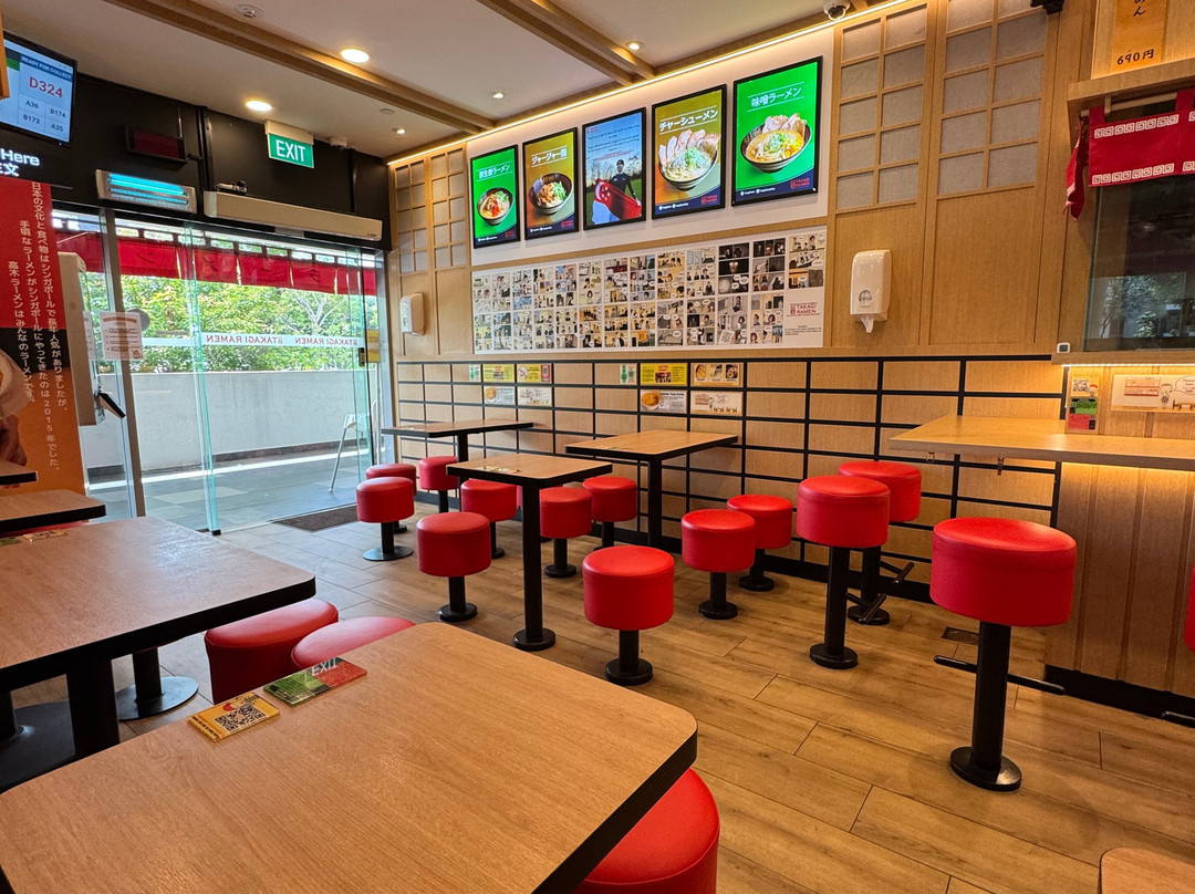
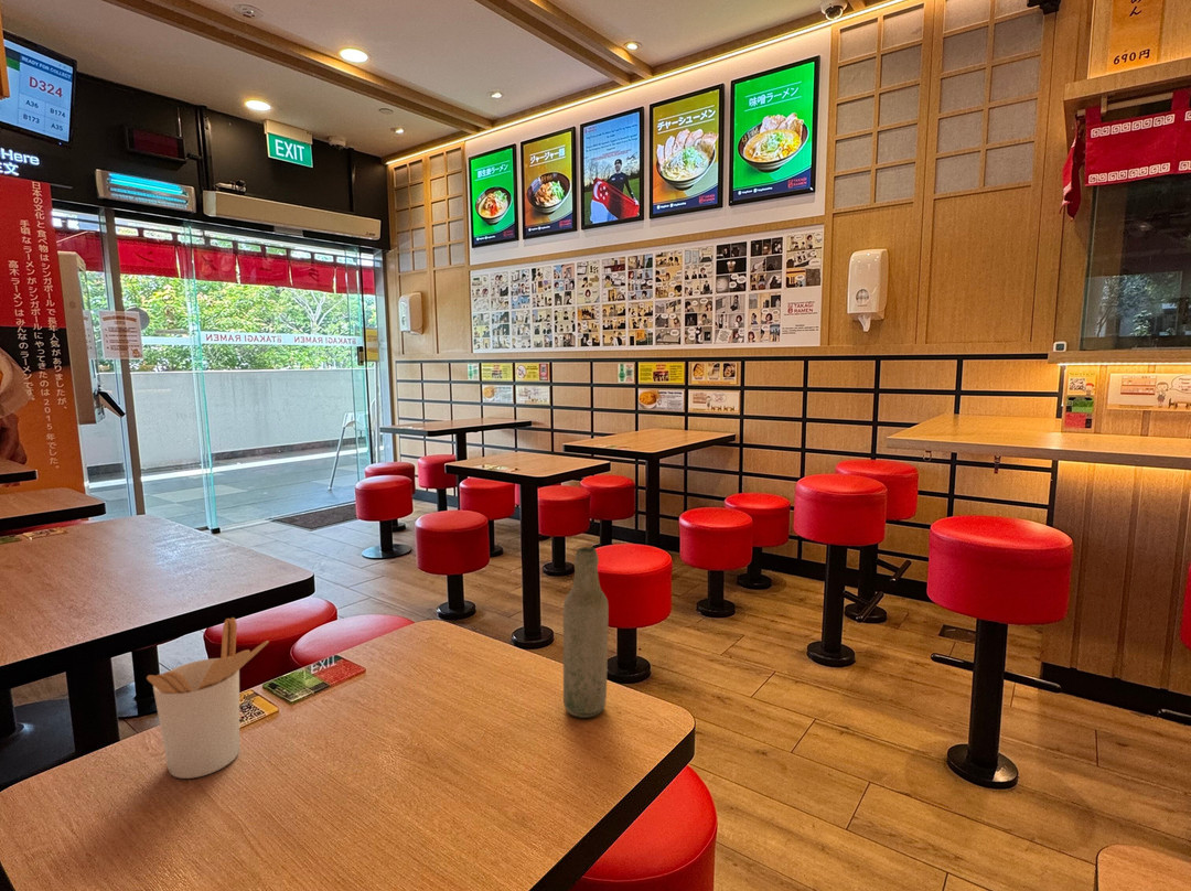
+ utensil holder (214, 699)
+ bottle (584, 630)
